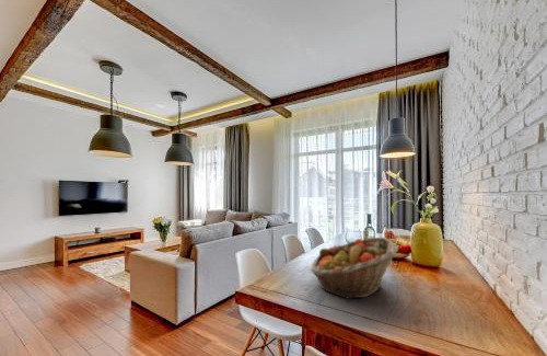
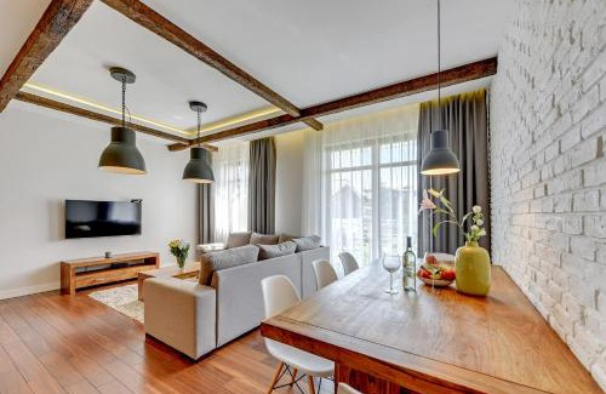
- fruit basket (352, 262)
